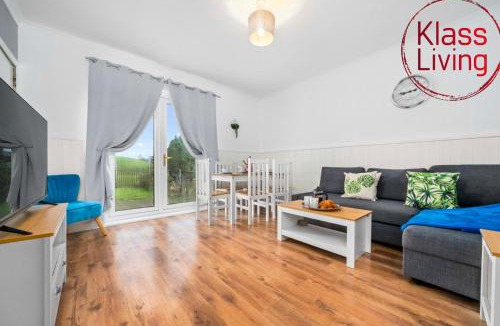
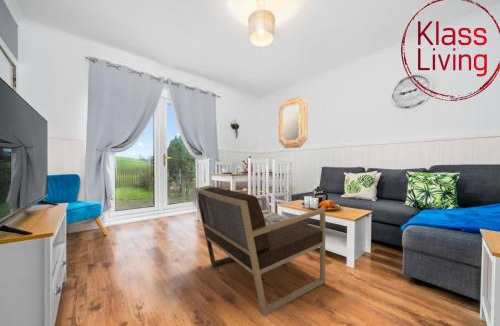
+ home mirror (291, 123)
+ armchair (256, 229)
